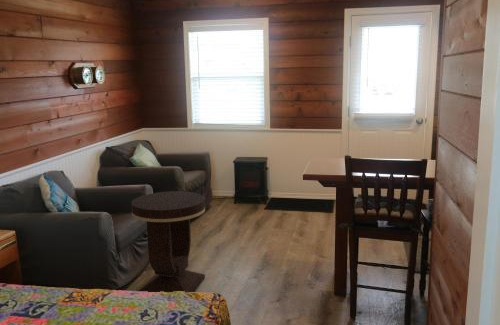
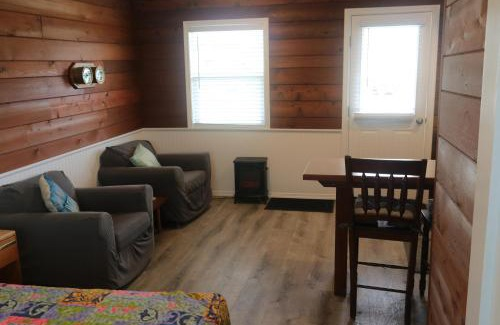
- side table (170, 244)
